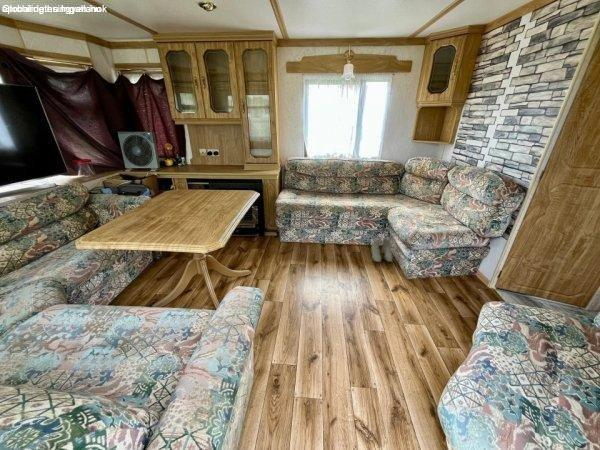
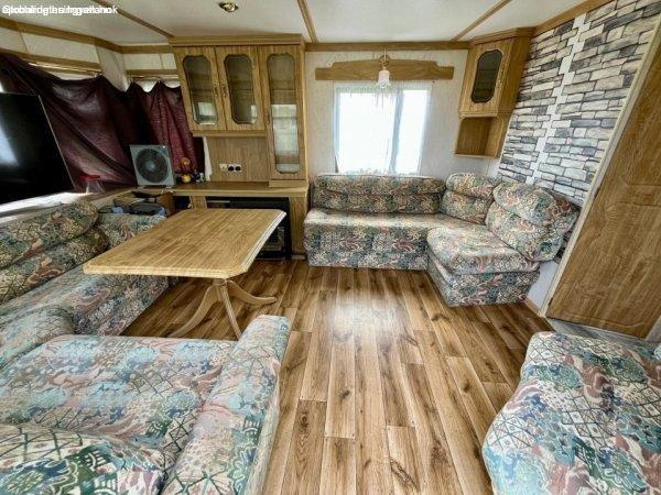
- boots (382, 248)
